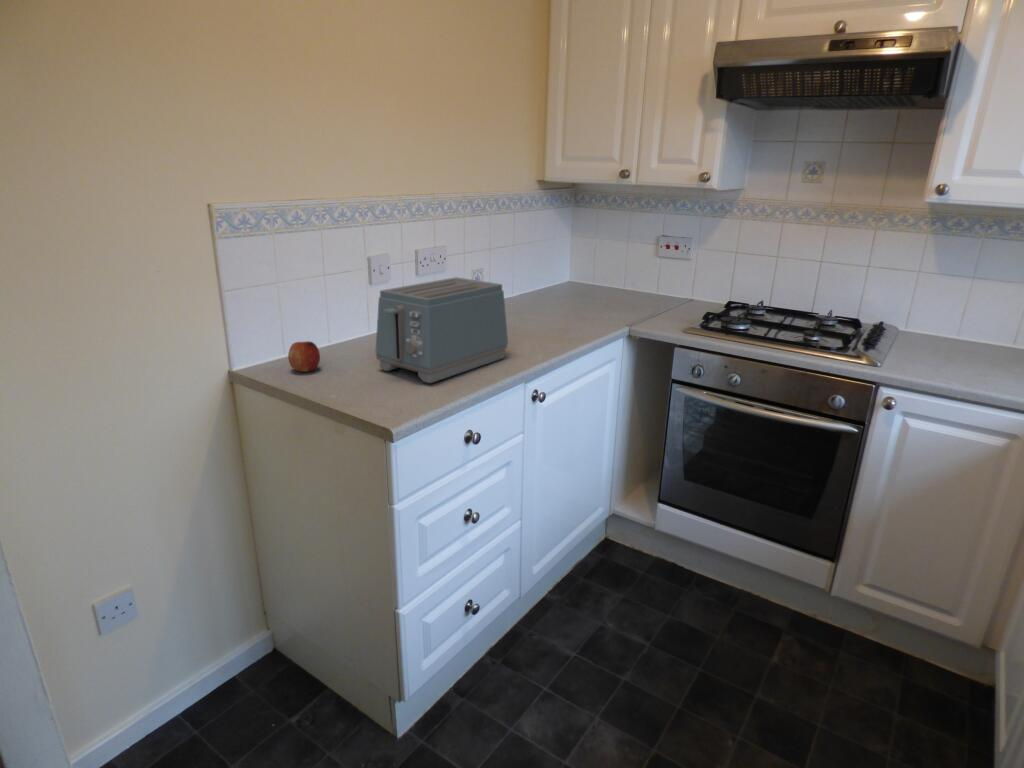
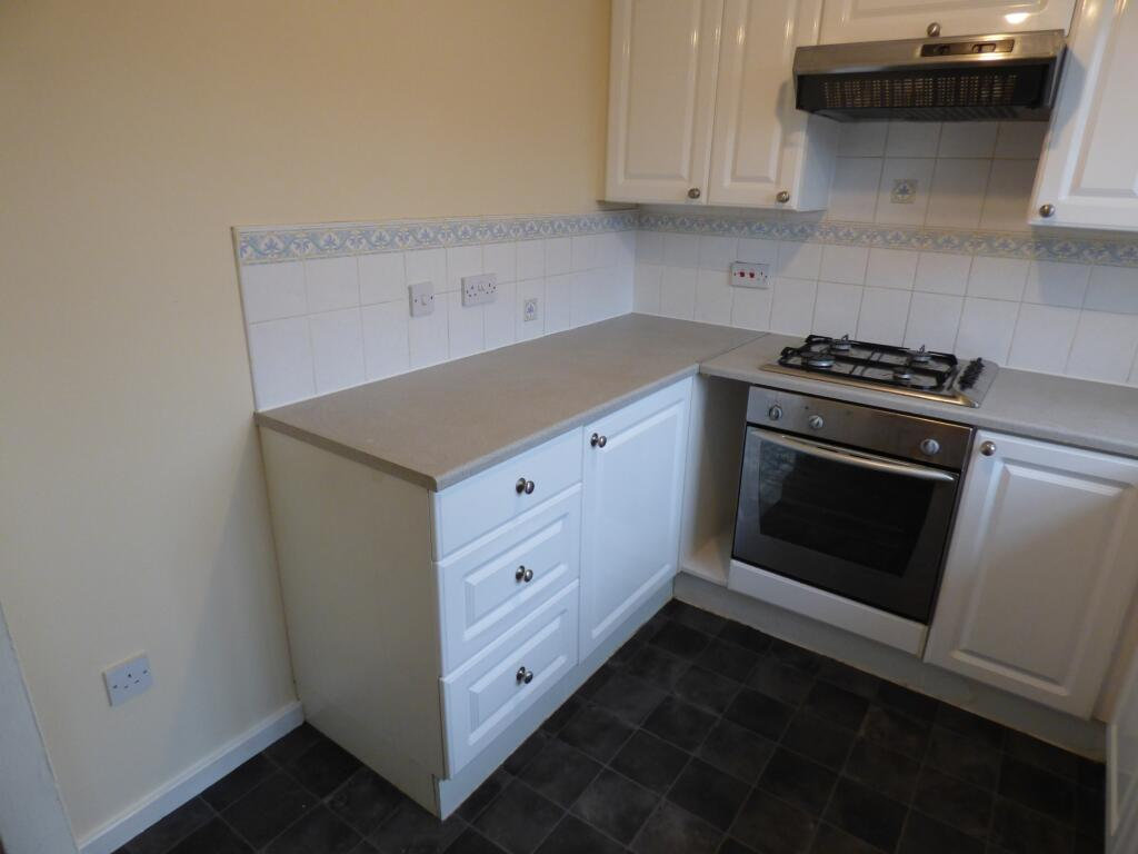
- toaster (438, 327)
- fruit (304, 355)
